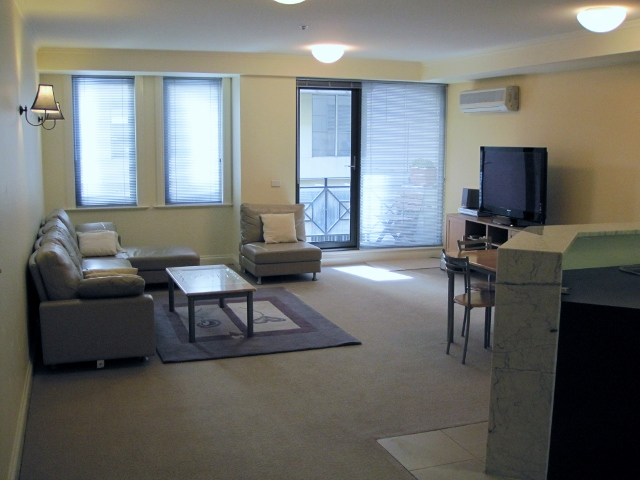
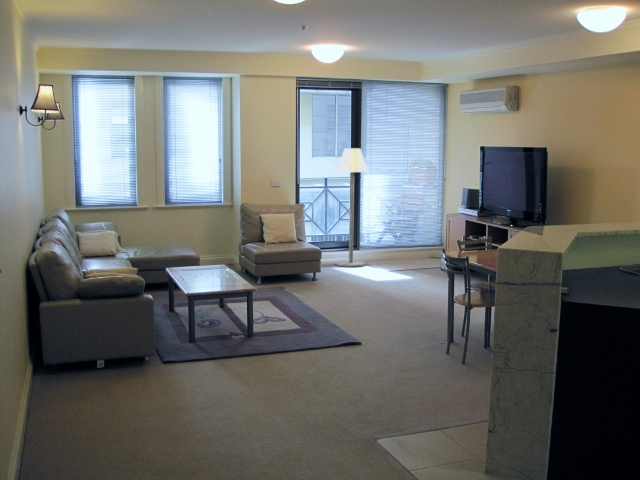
+ floor lamp (351, 207)
